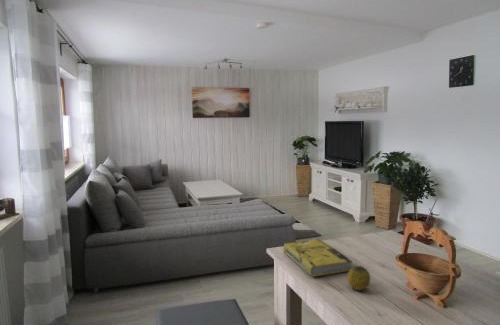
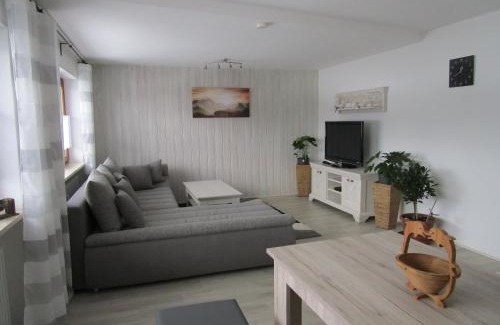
- book (315, 255)
- fruit (358, 277)
